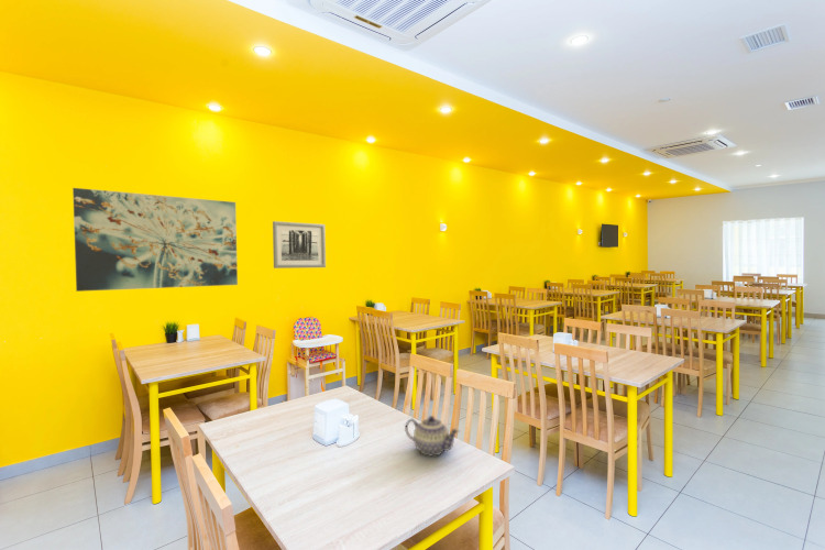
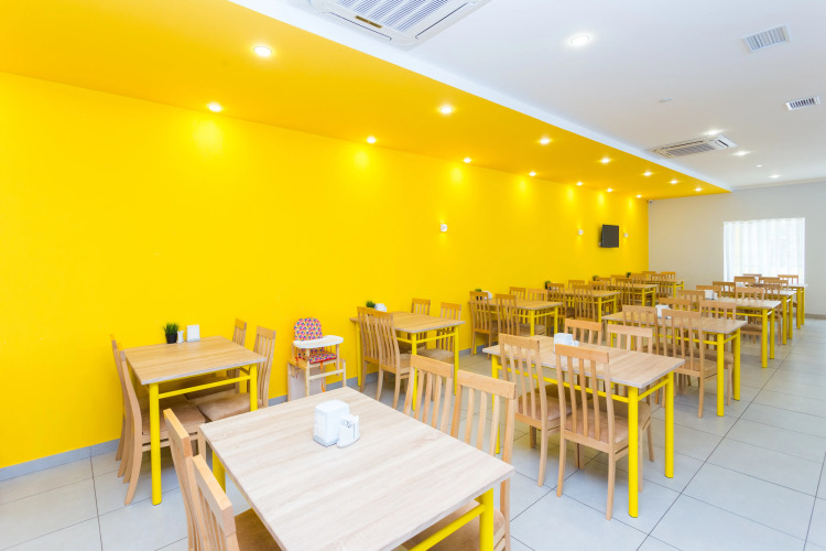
- wall art (164, 242)
- wall art (300, 245)
- teapot (431, 432)
